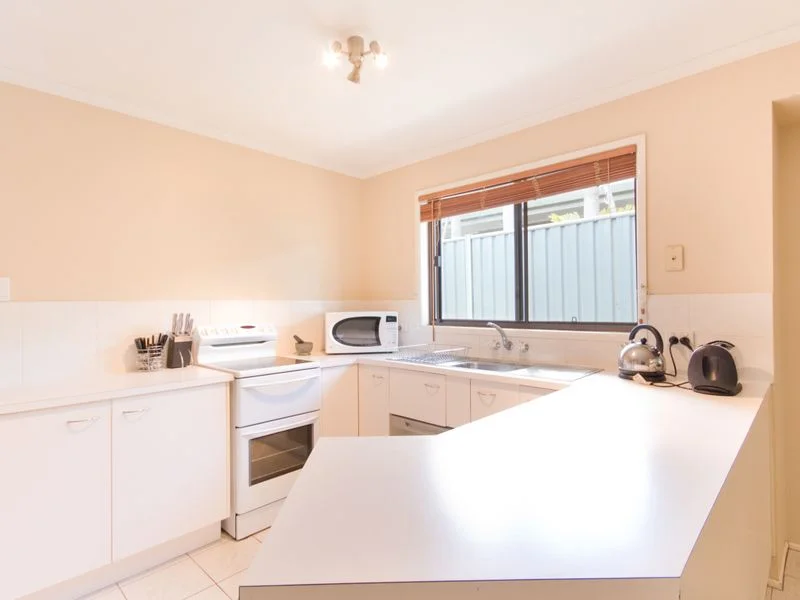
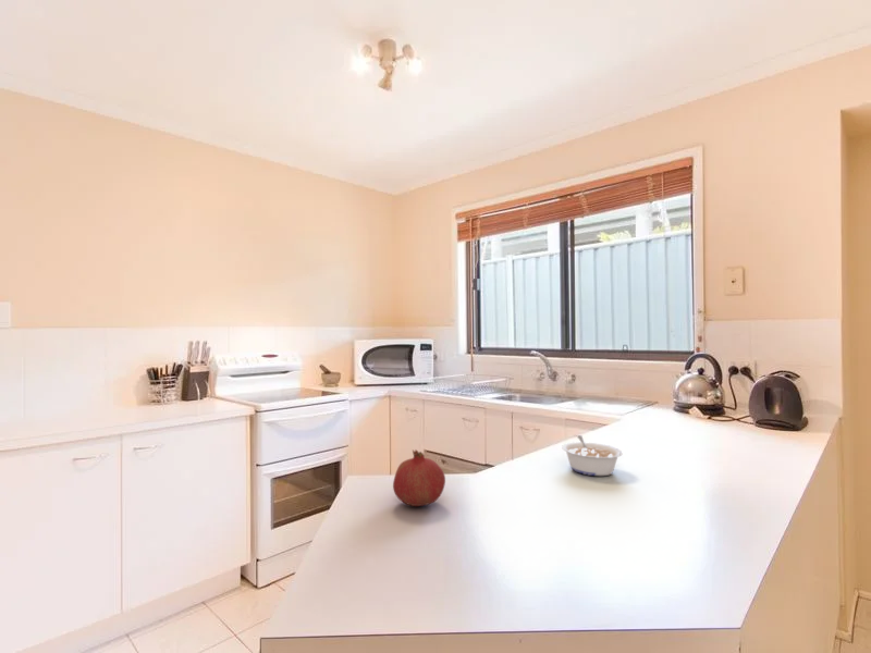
+ legume (589, 456)
+ fruit (418, 477)
